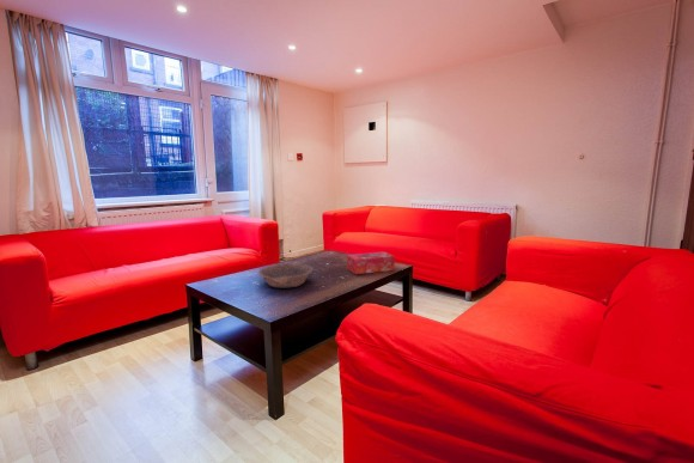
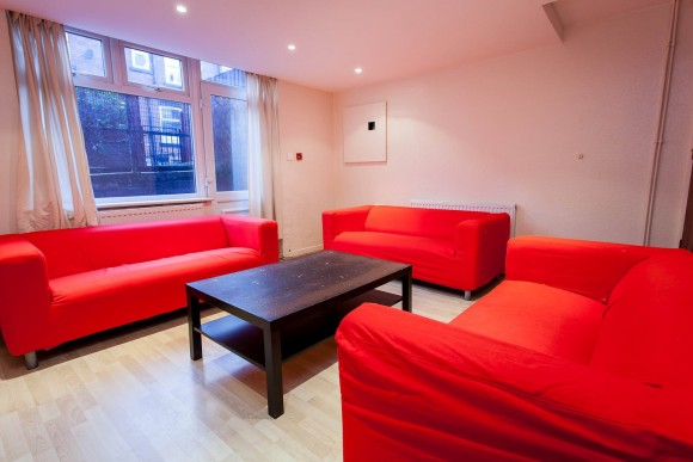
- bowl (286, 276)
- tissue box (370, 262)
